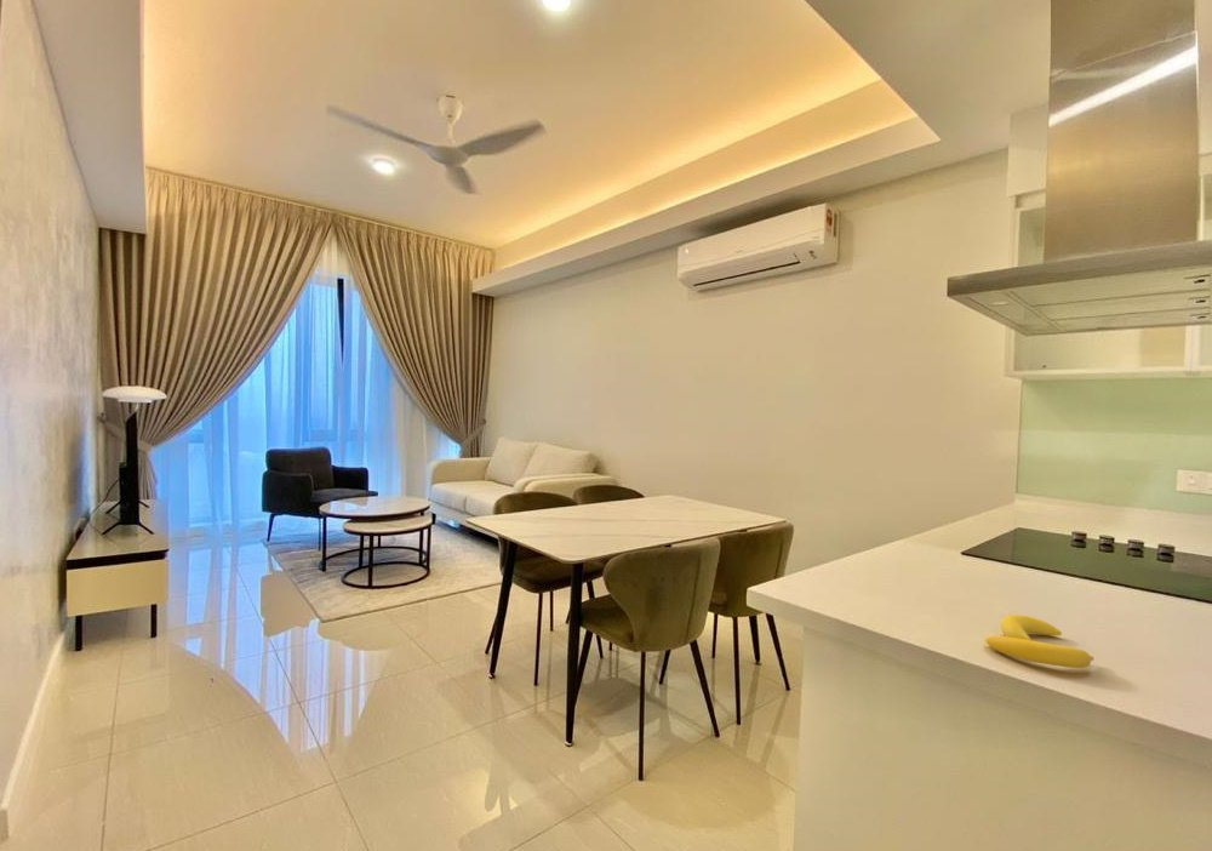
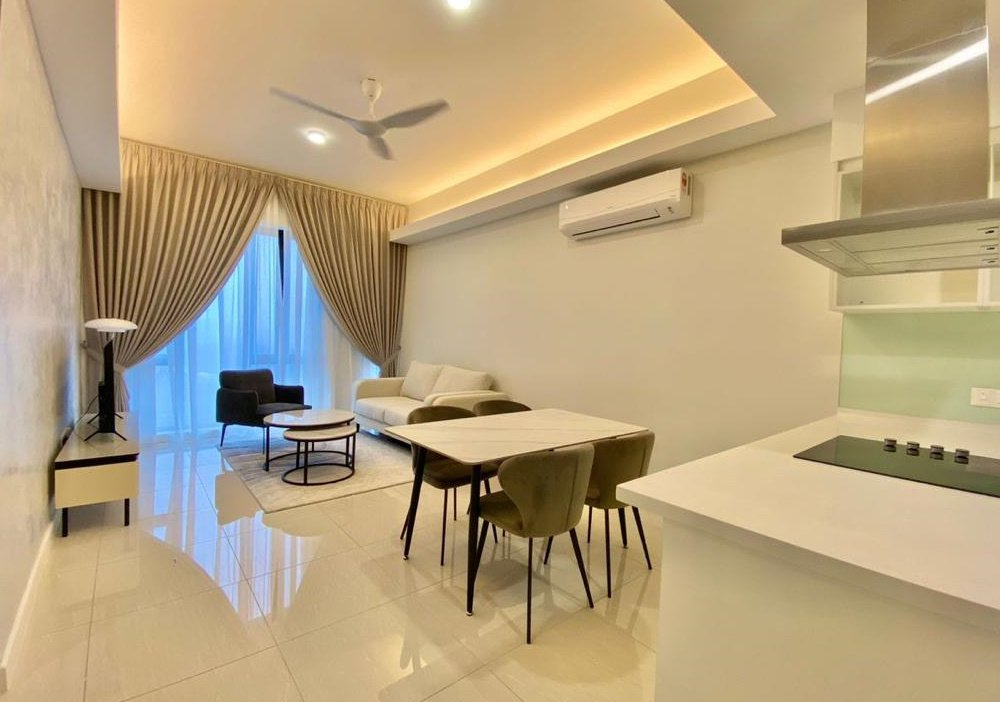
- banana (1041, 642)
